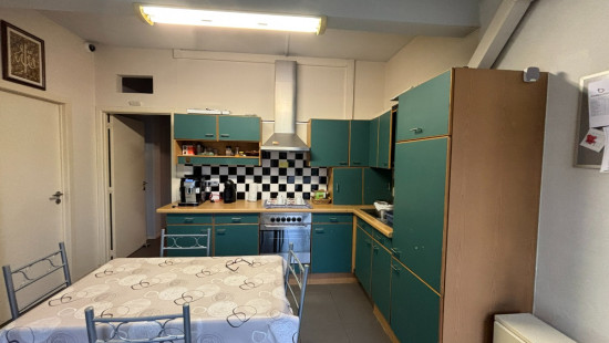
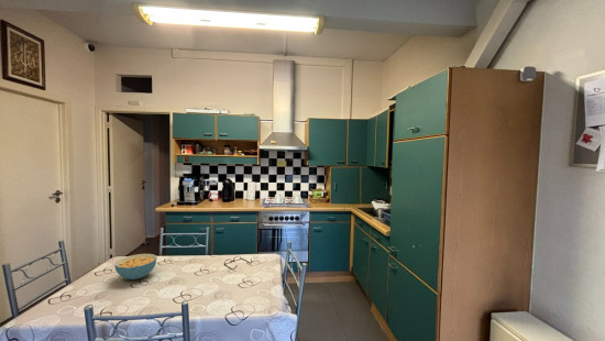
+ cereal bowl (136, 268)
